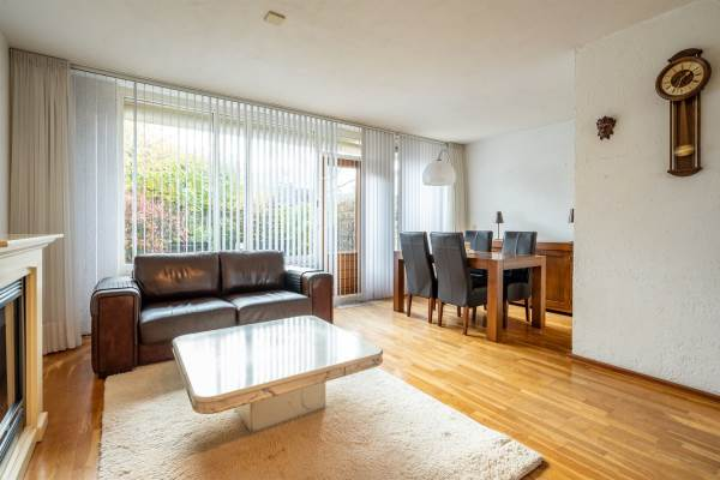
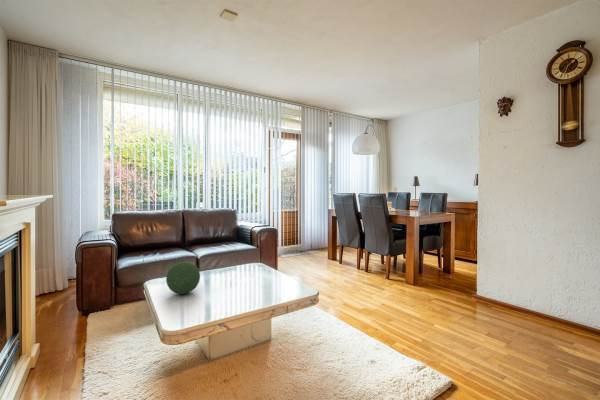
+ decorative orb (183, 277)
